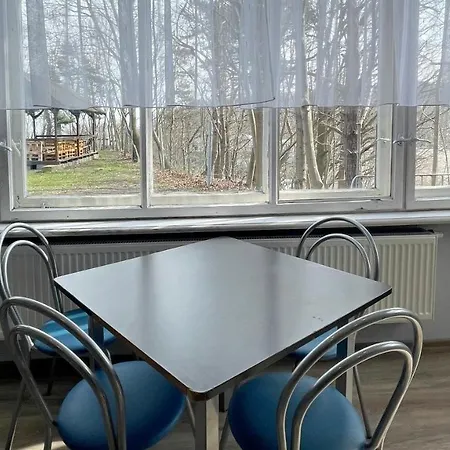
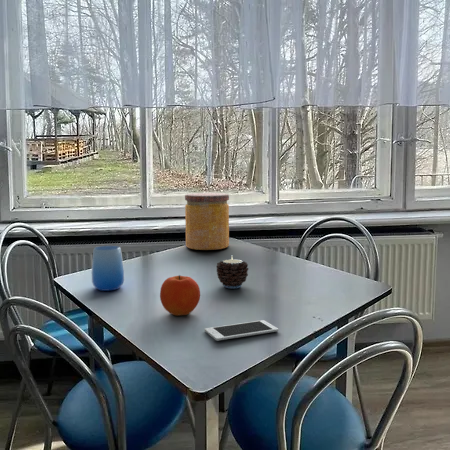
+ candle (232, 271)
+ cup (107, 267)
+ fruit (180, 295)
+ jar (207, 220)
+ cell phone (241, 329)
